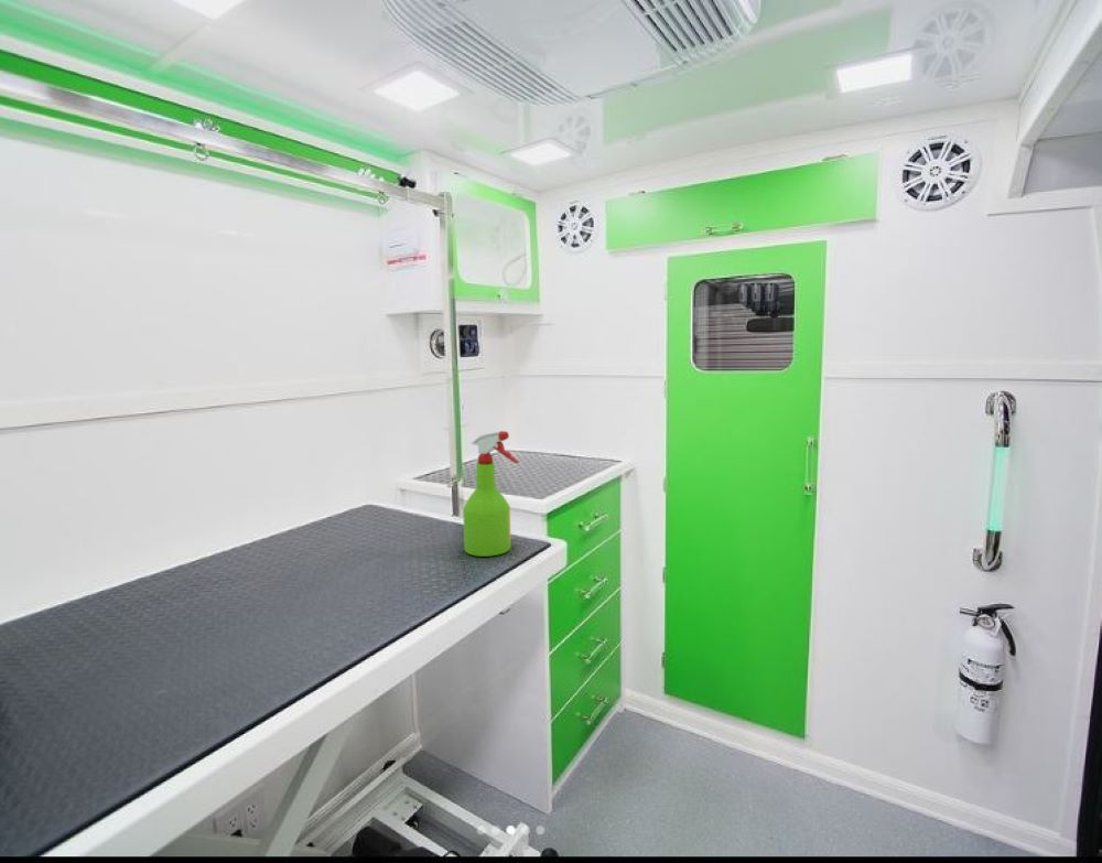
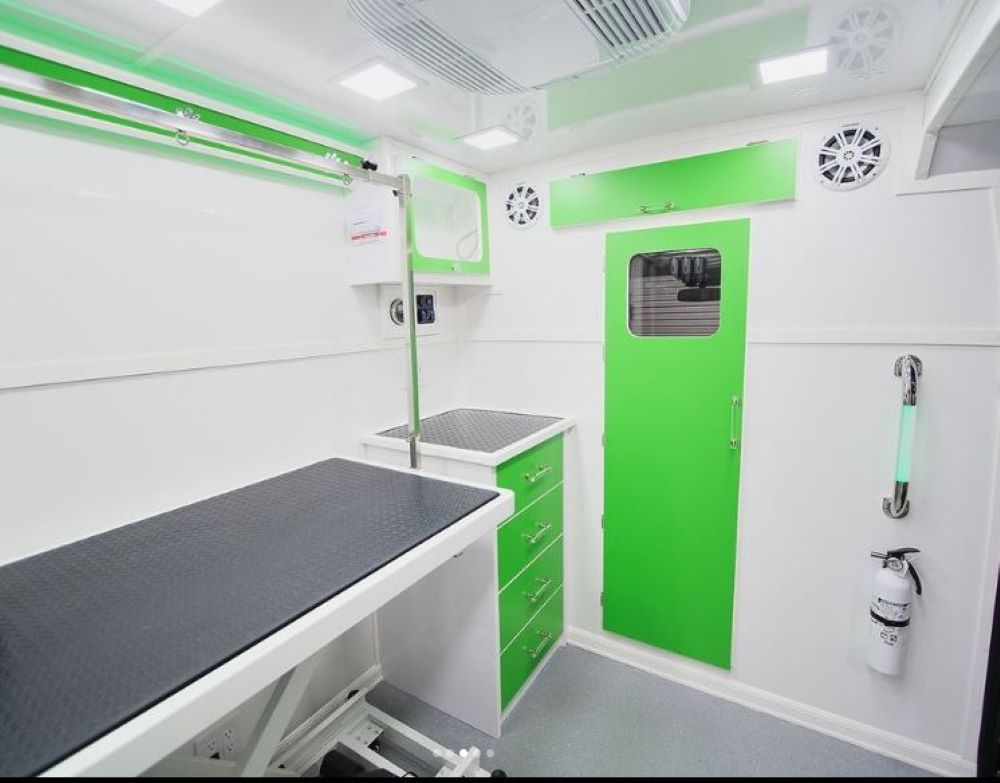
- spray bottle (493, 490)
